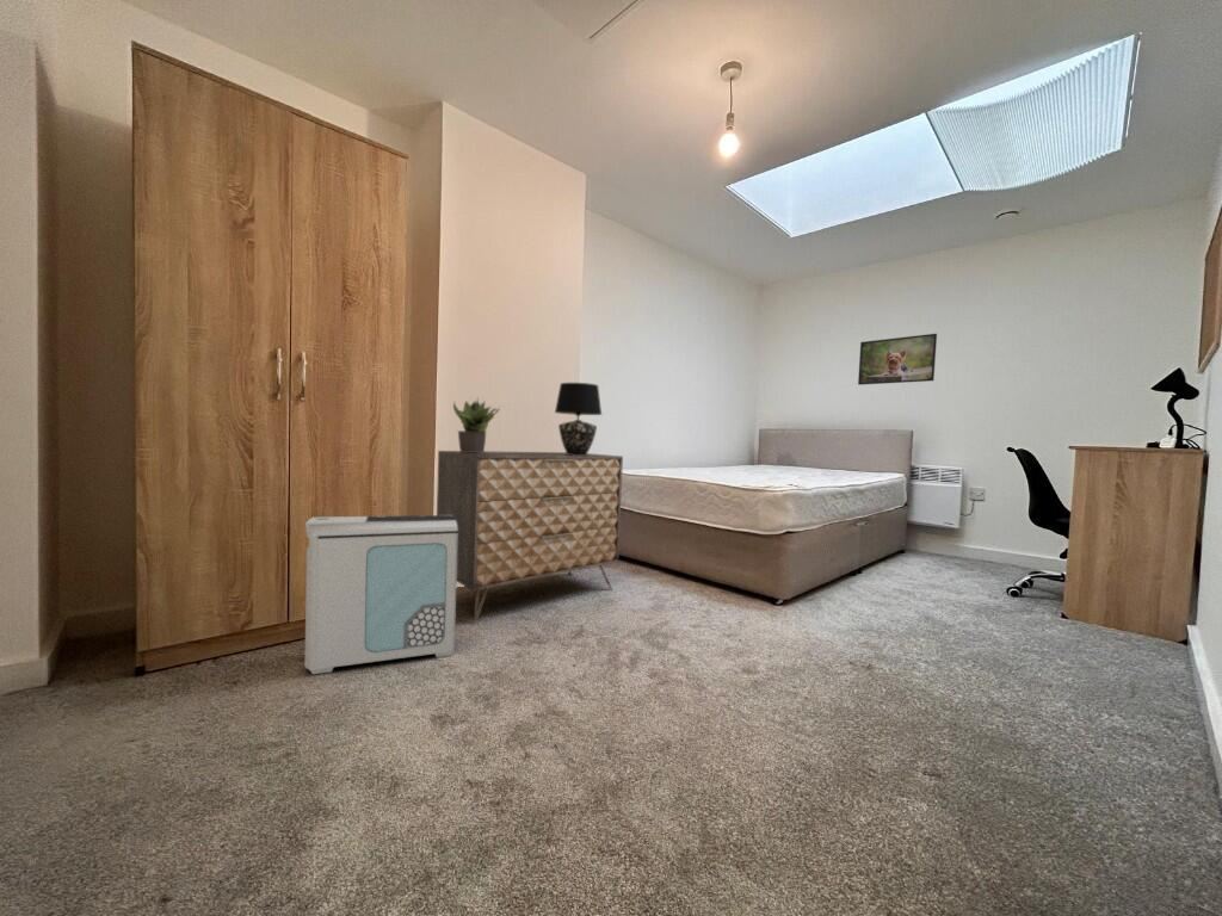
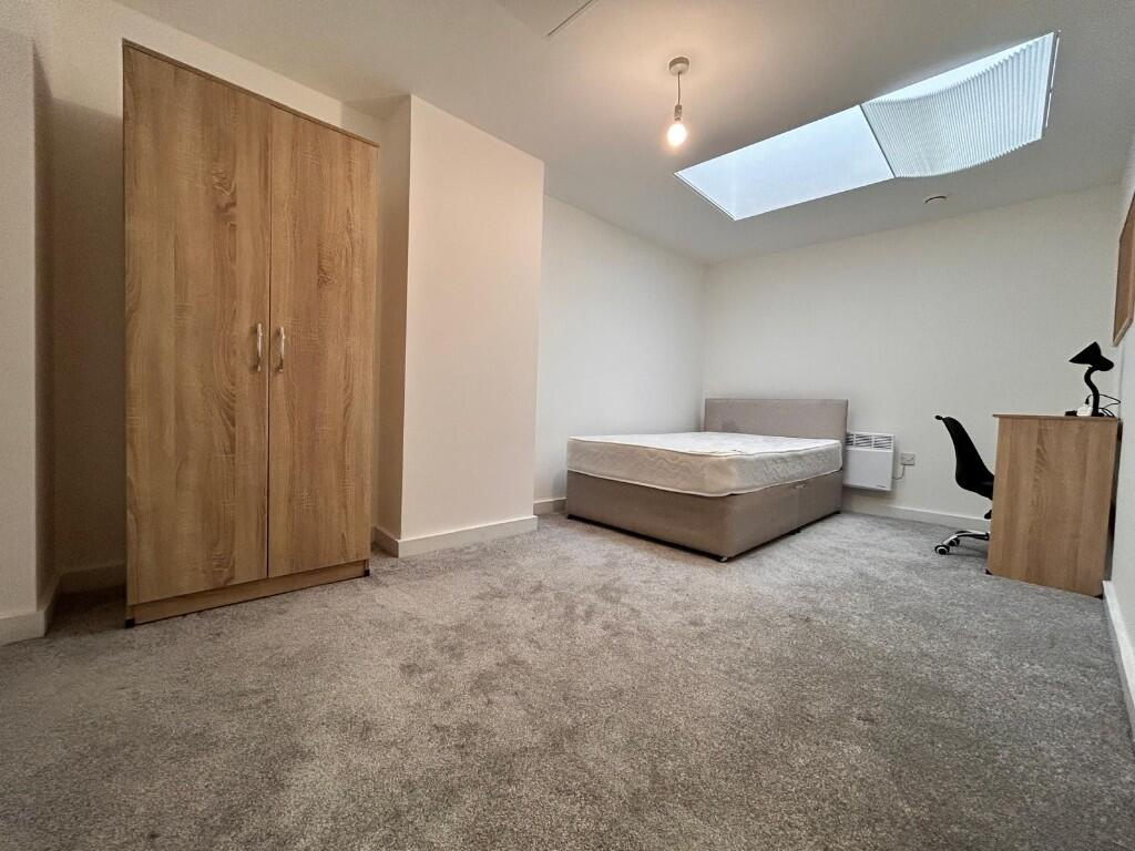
- dresser (533, 525)
- potted plant (473, 423)
- air purifier (388, 586)
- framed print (895, 360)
- table lamp (578, 419)
